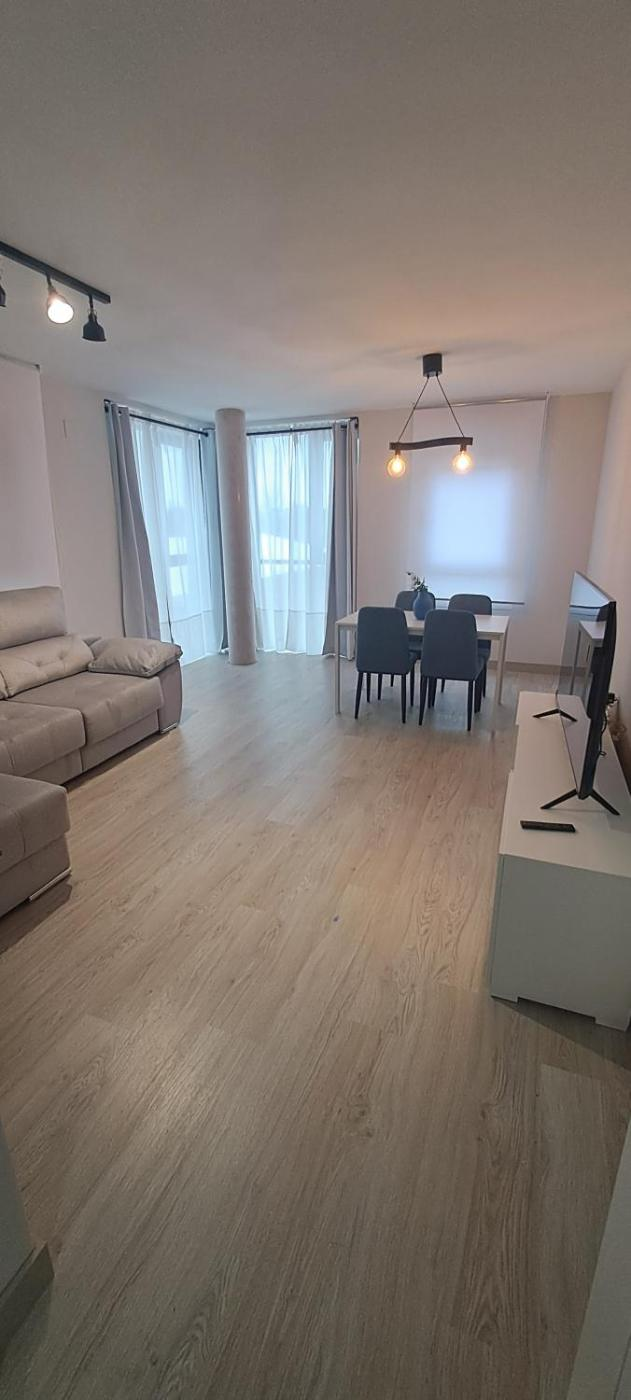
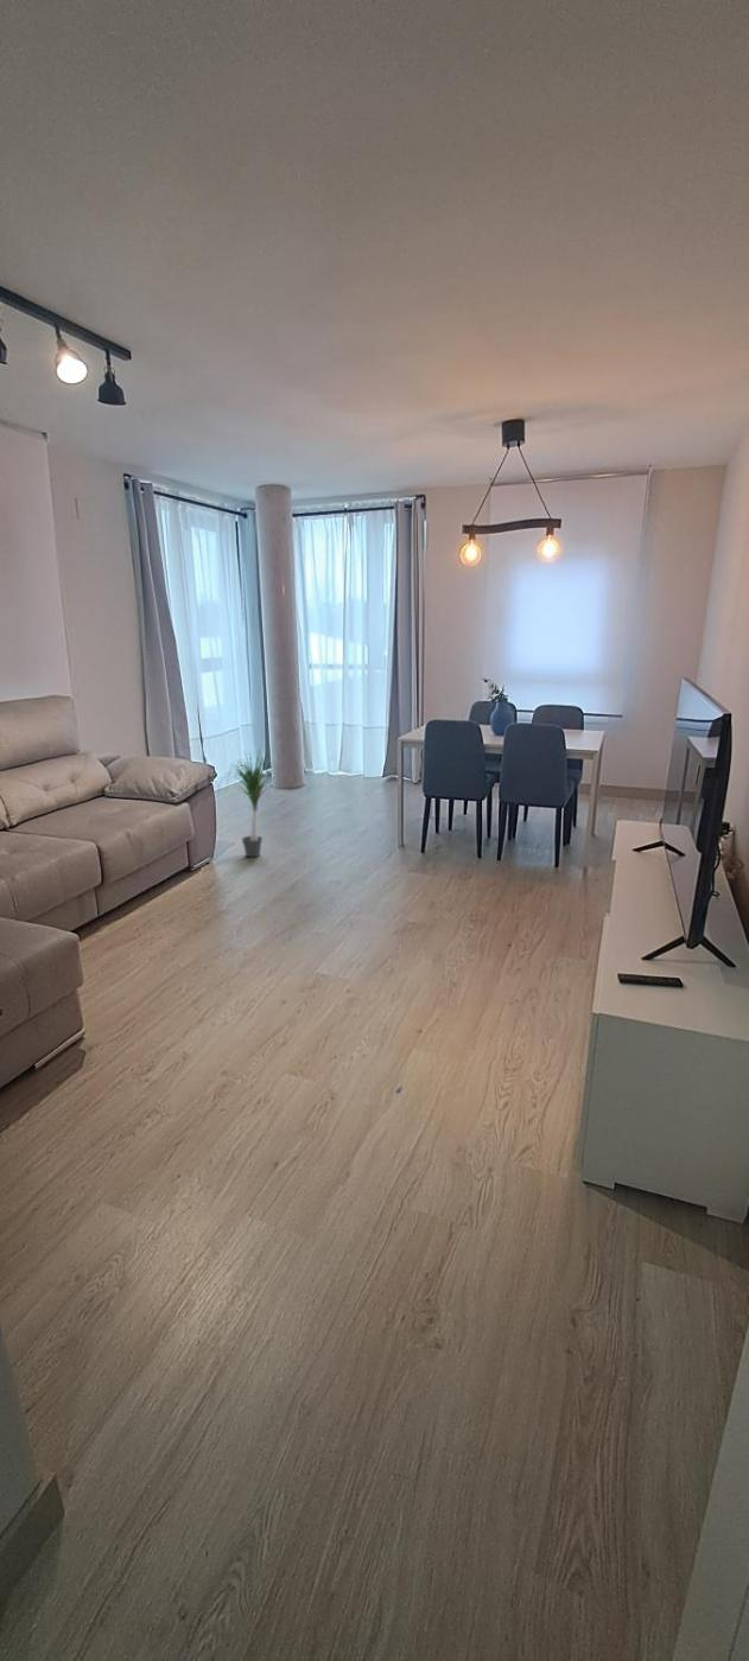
+ potted plant (254, 800)
